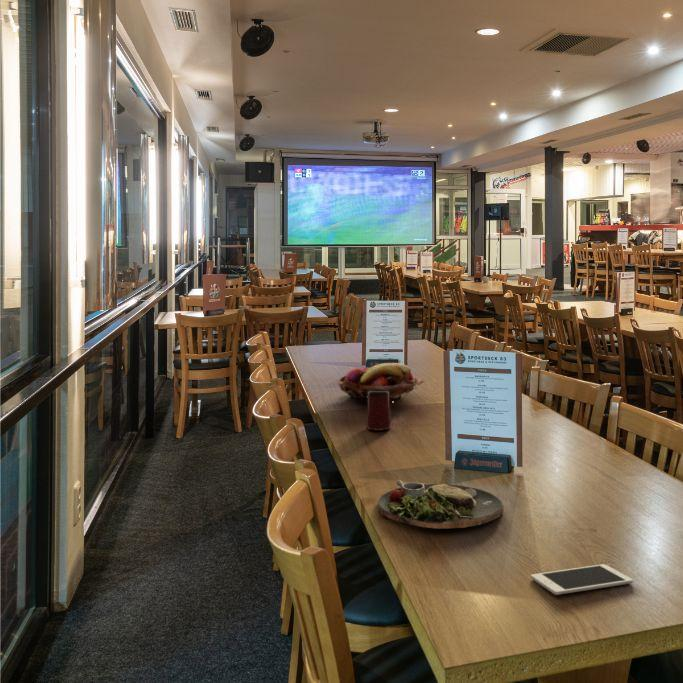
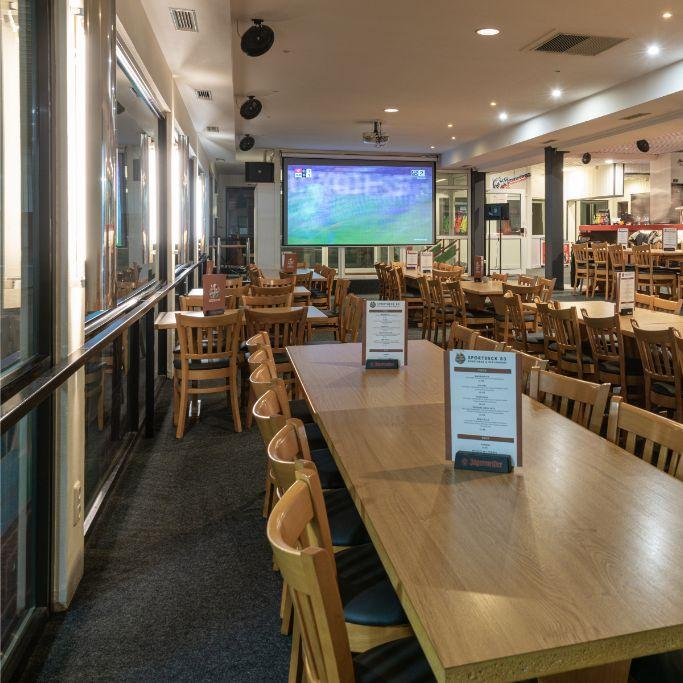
- fruit basket (379, 380)
- mug (377, 409)
- dinner plate (439, 494)
- cell phone (581, 578)
